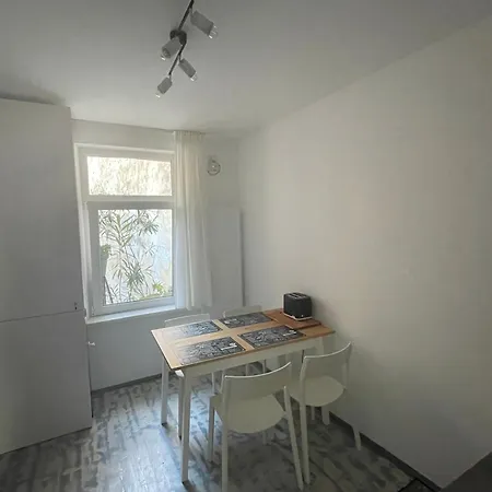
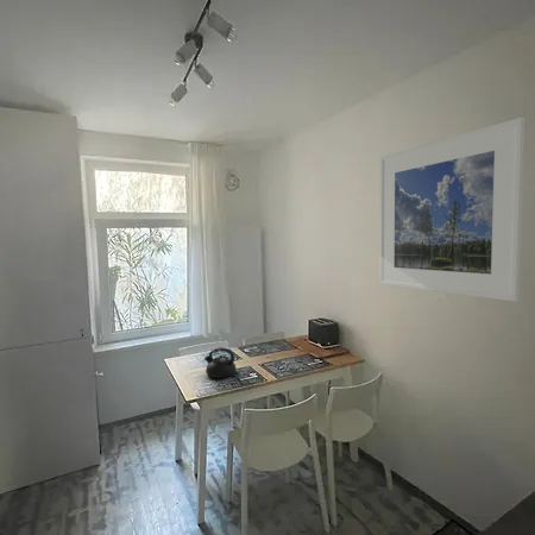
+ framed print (438, 216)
+ teapot (220, 360)
